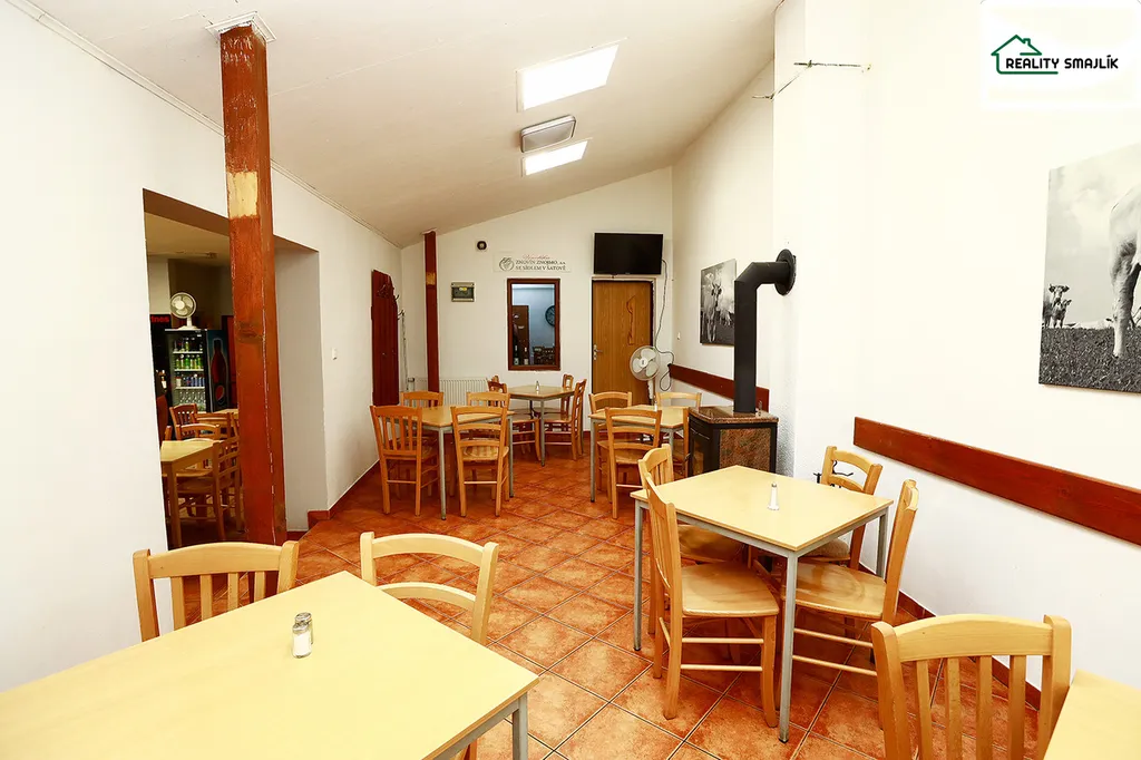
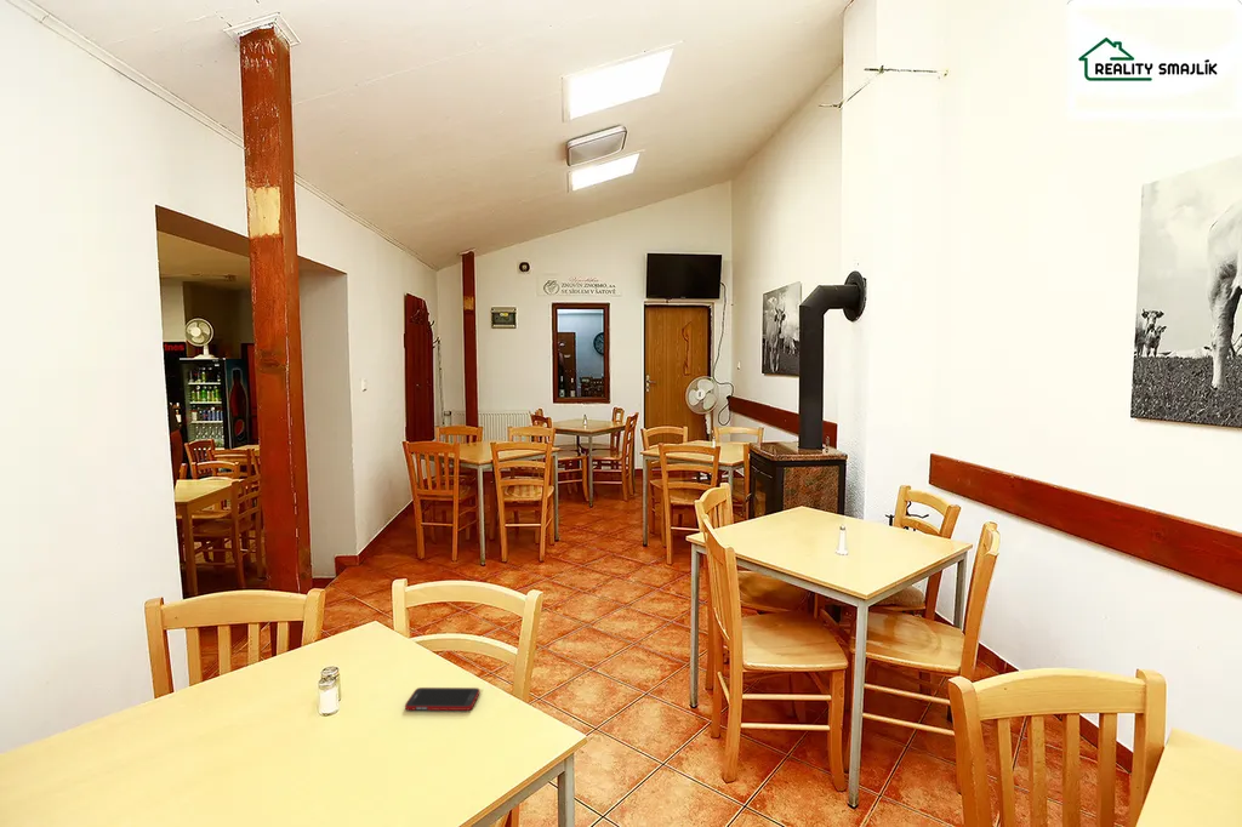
+ cell phone (443, 698)
